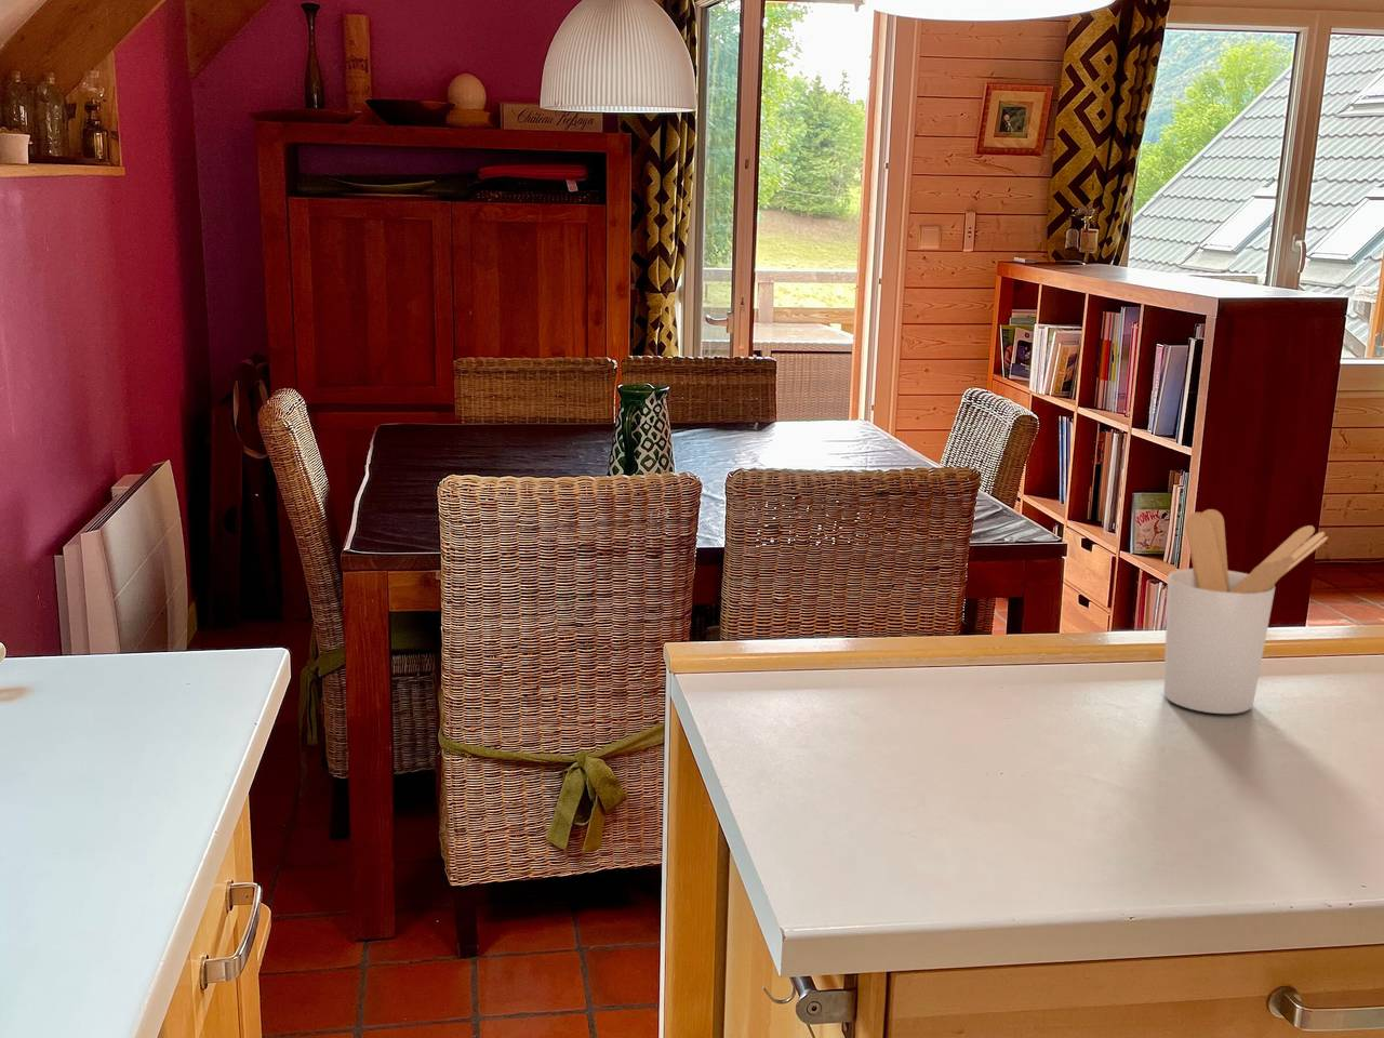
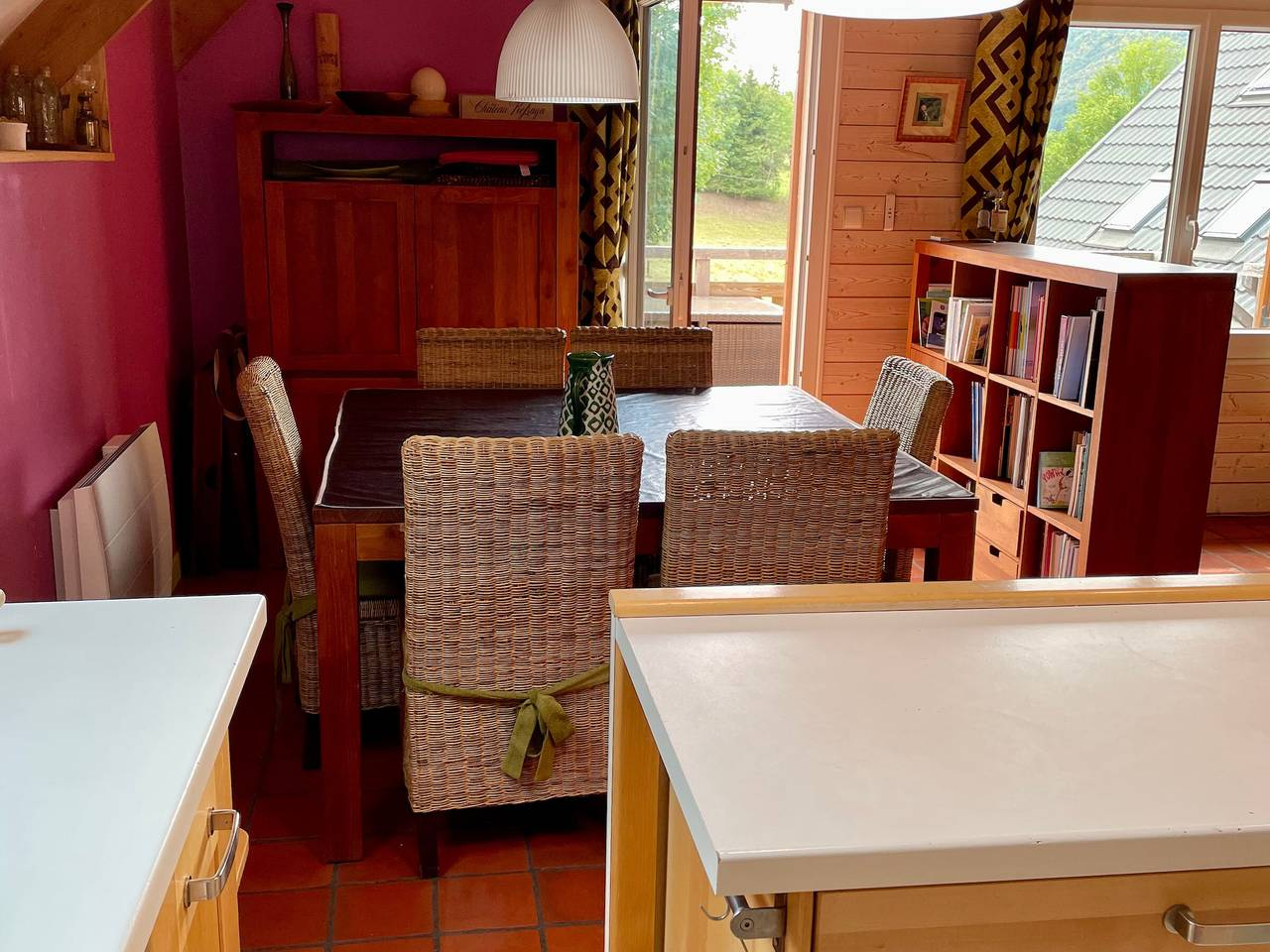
- utensil holder (1243, 611)
